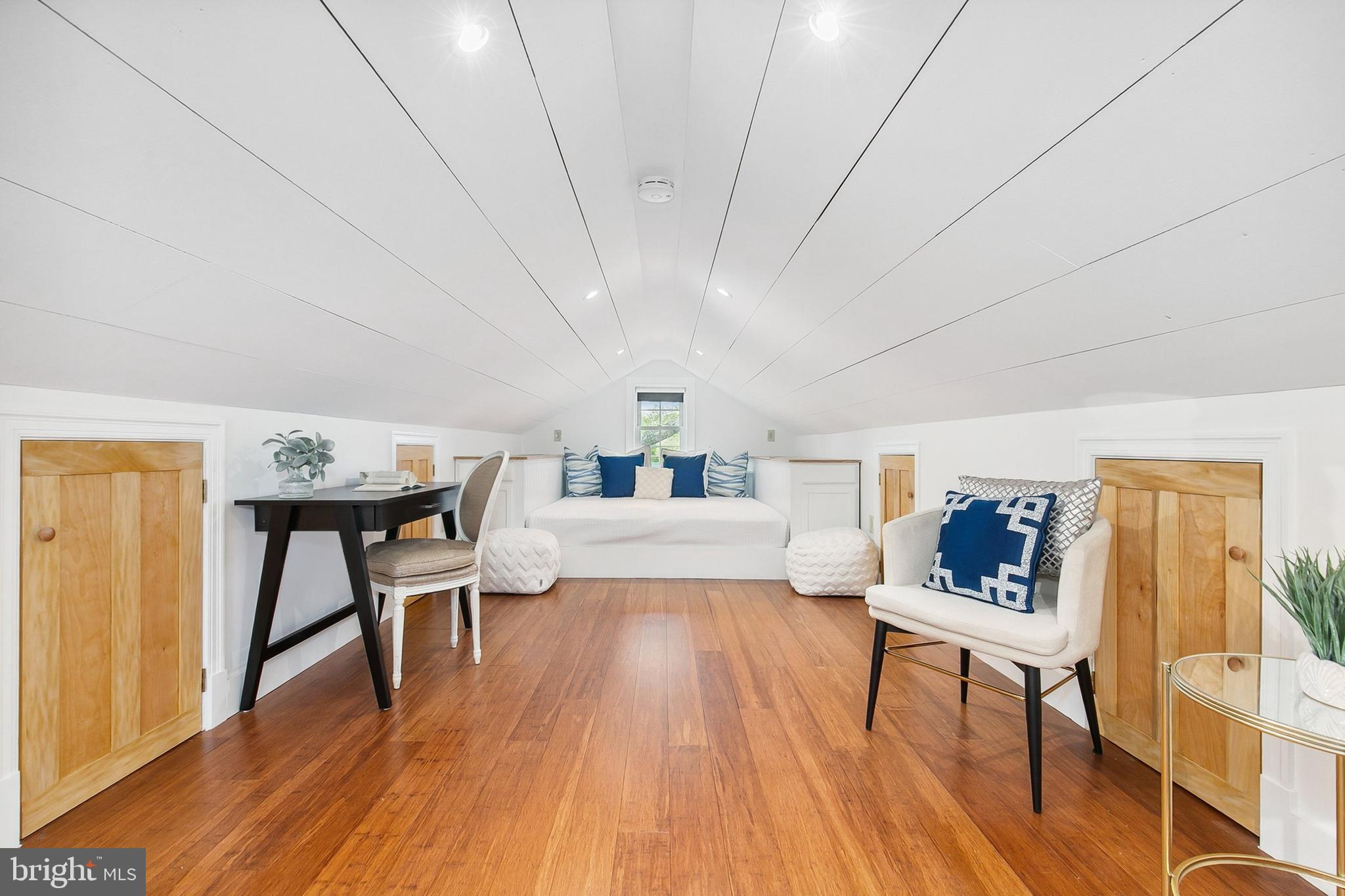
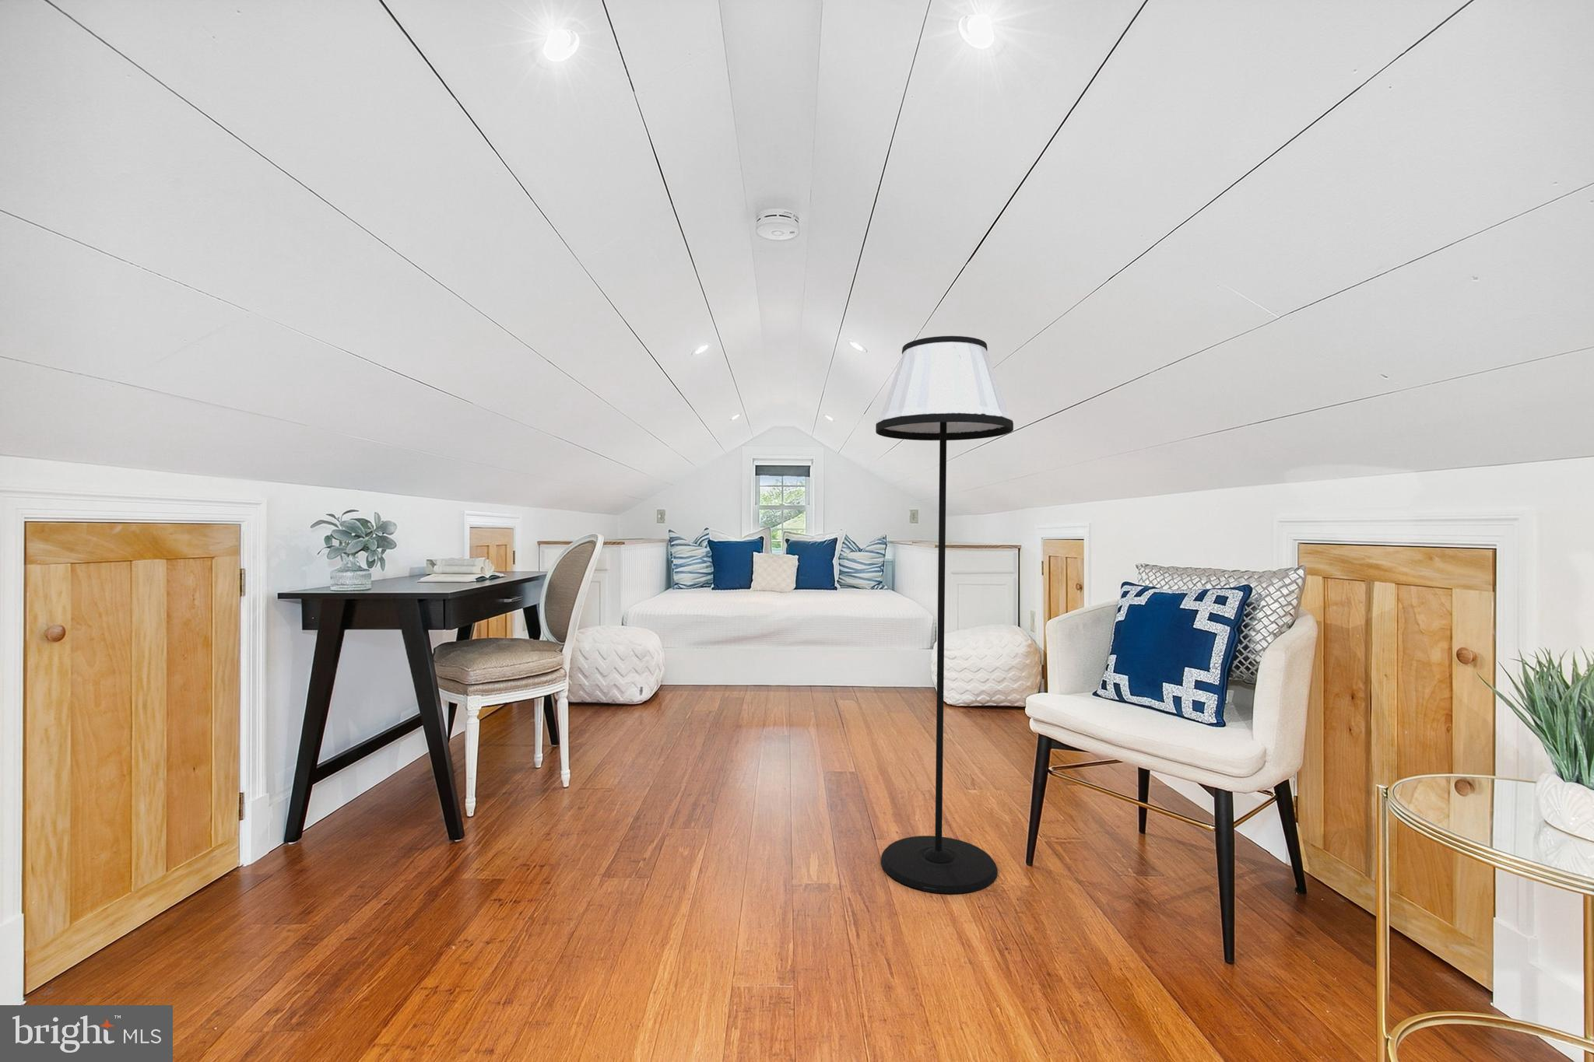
+ floor lamp (941, 606)
